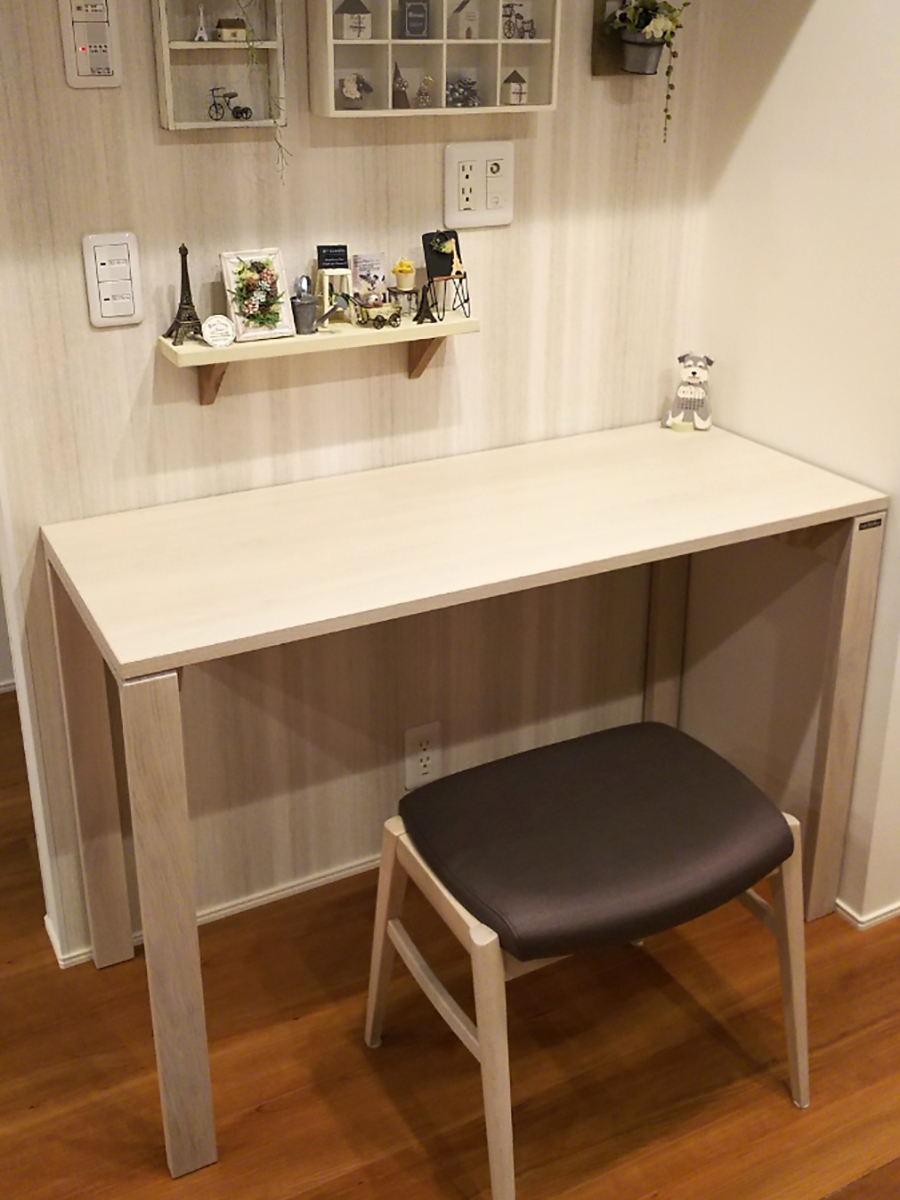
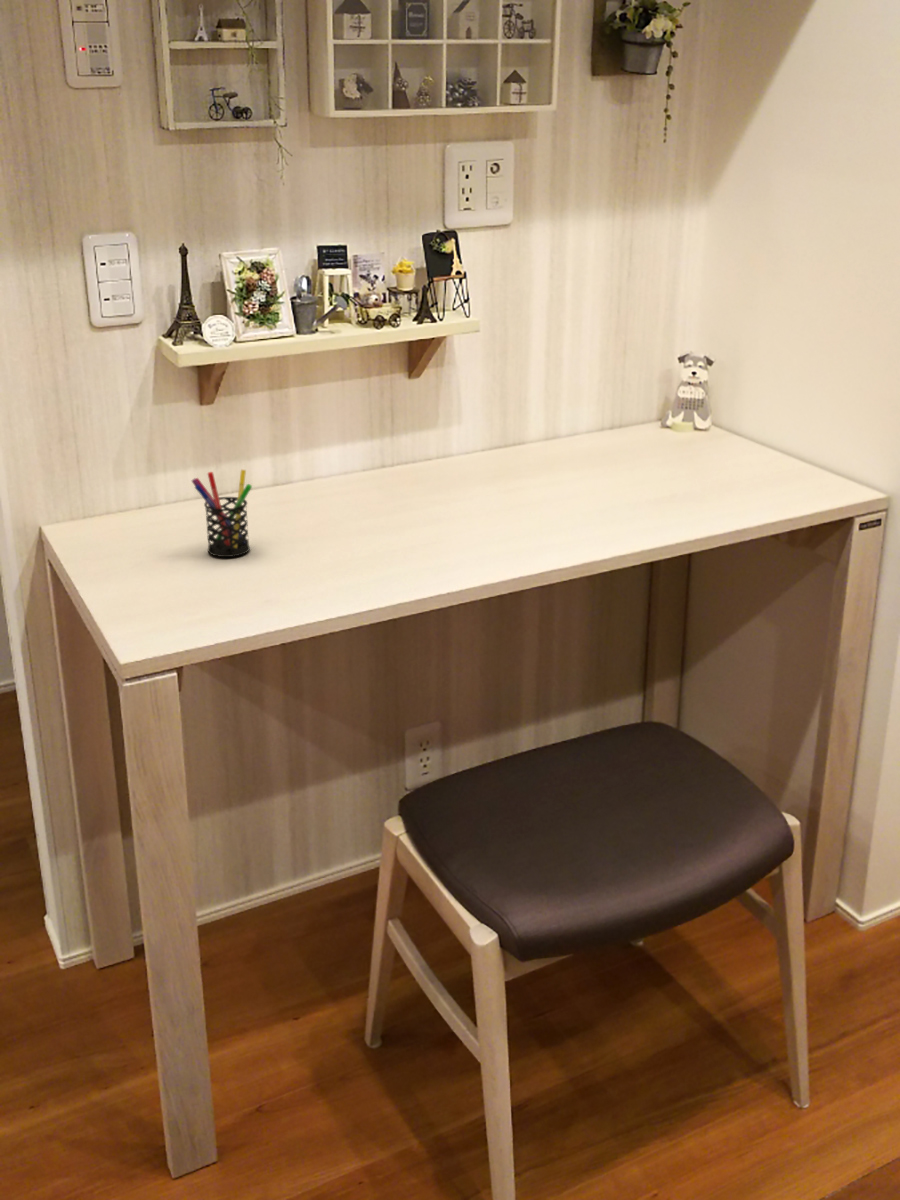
+ pen holder (228, 510)
